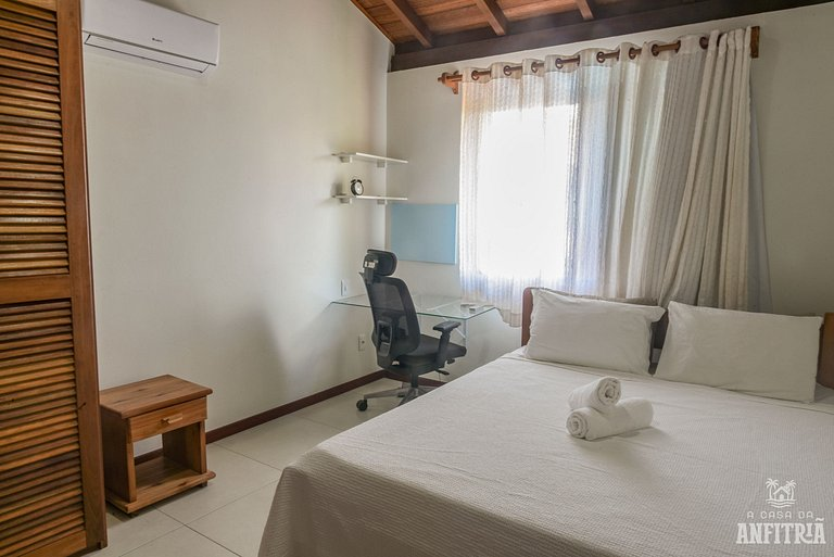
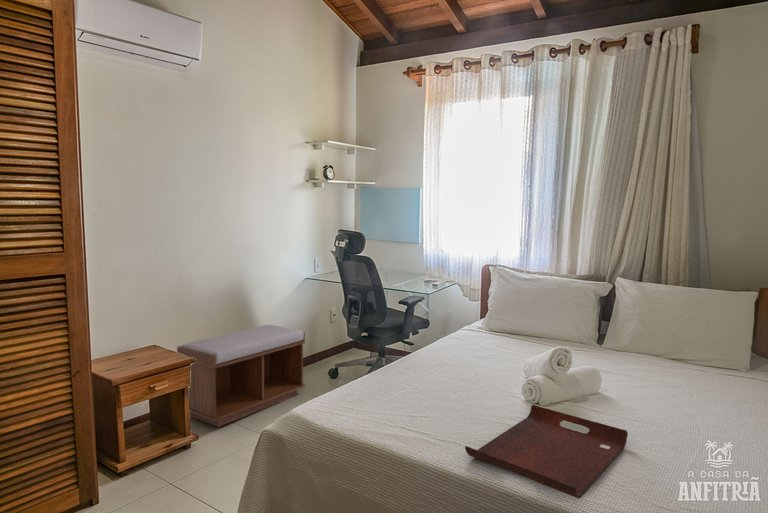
+ bench (246, 369)
+ serving tray (549, 445)
